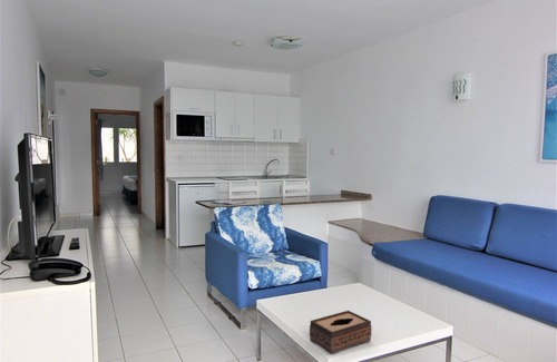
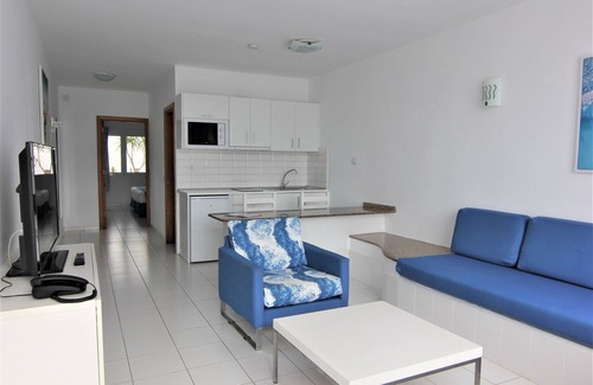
- tissue box (340, 331)
